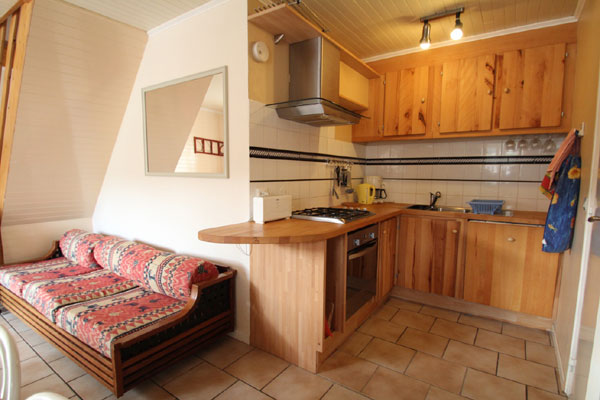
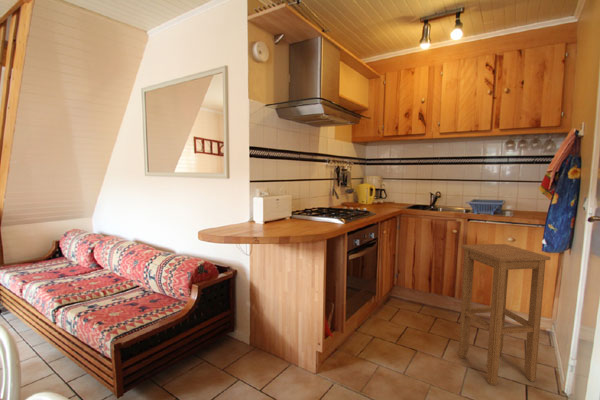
+ stool (498, 309)
